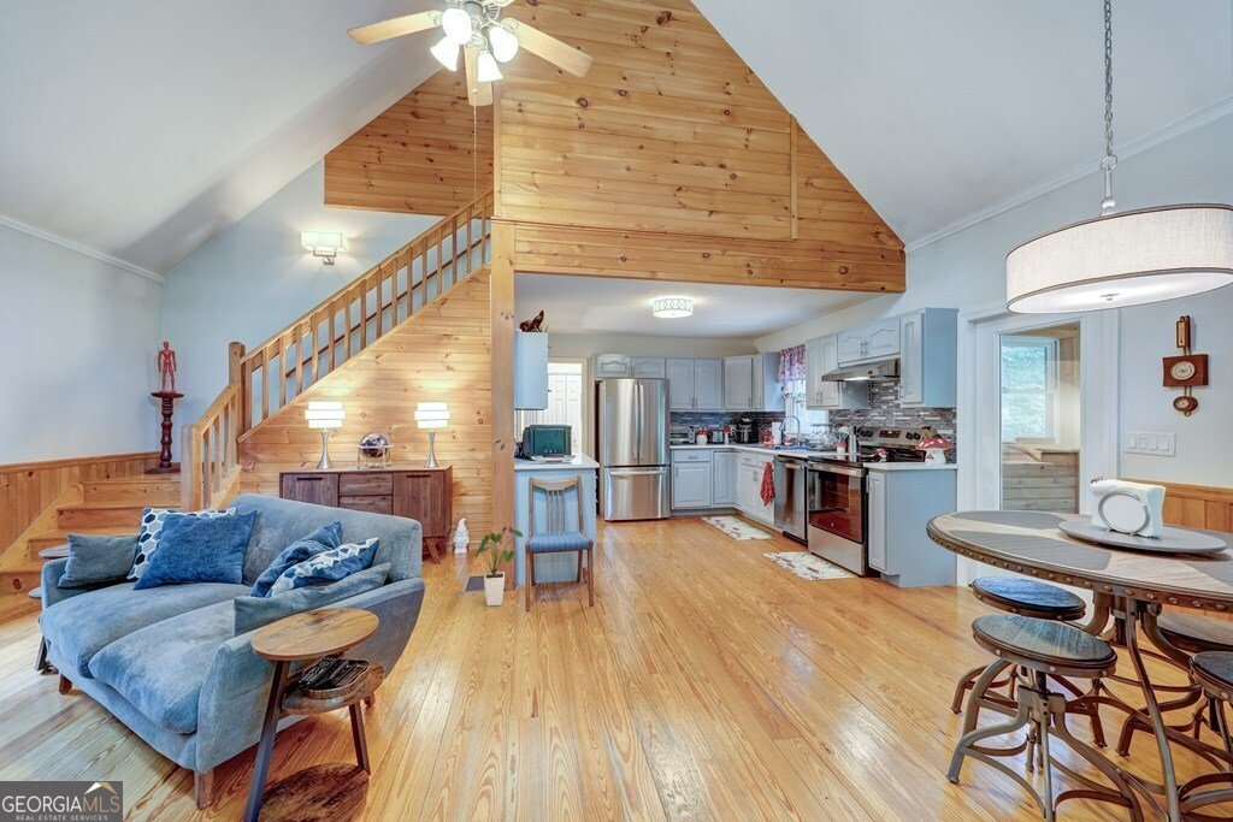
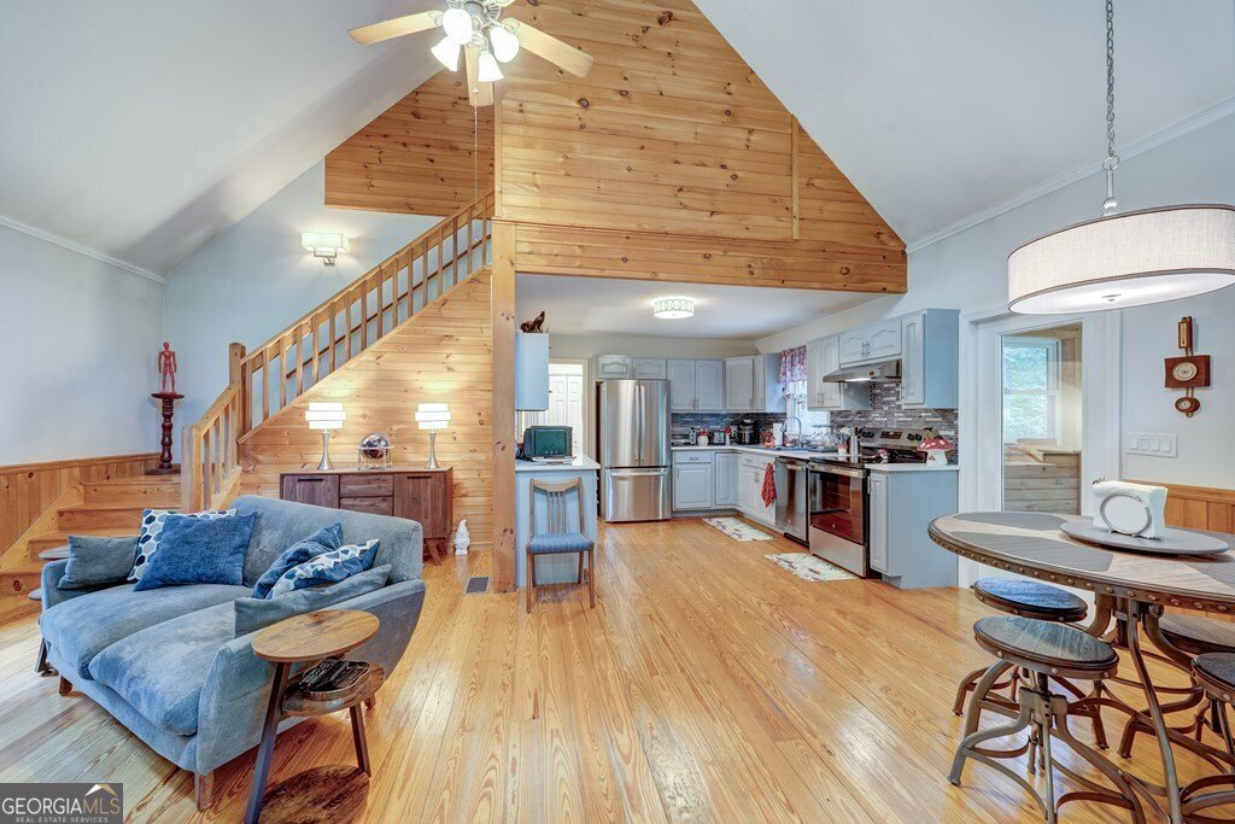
- house plant (497, 567)
